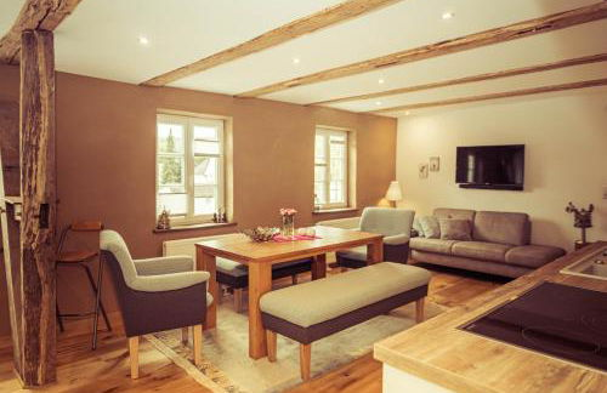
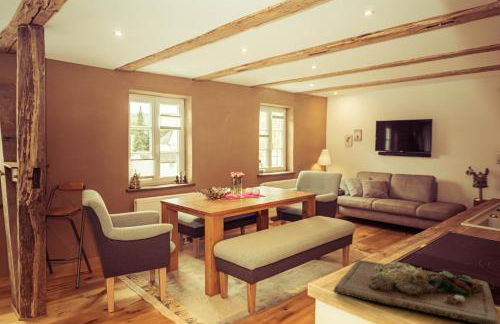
+ cutting board (412, 279)
